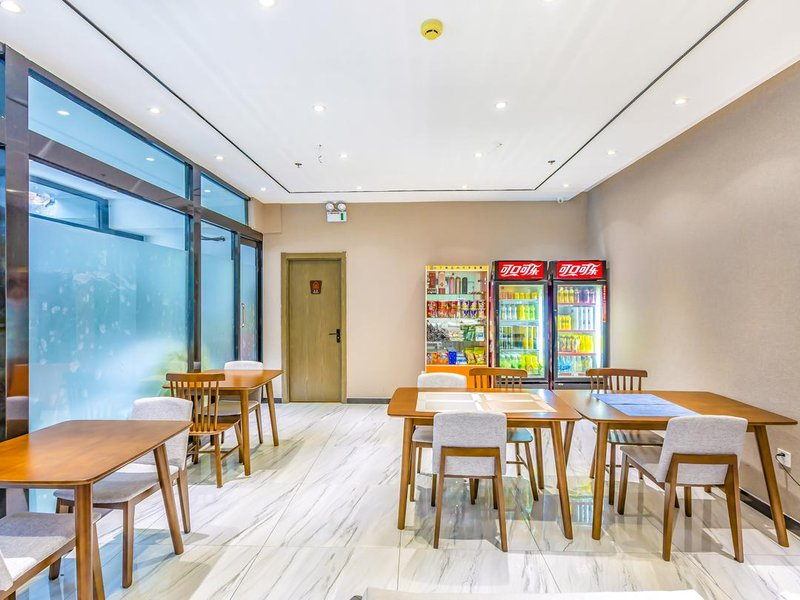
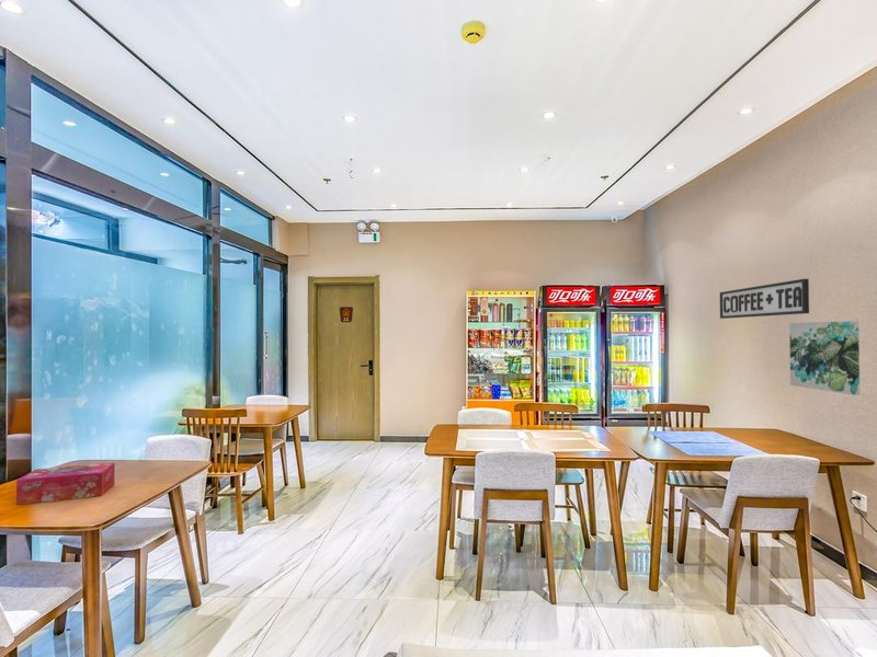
+ tissue box (68, 482)
+ wall art (821, 356)
+ sign (758, 301)
